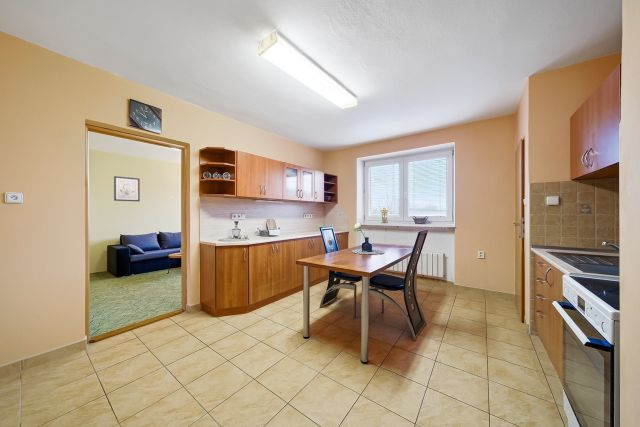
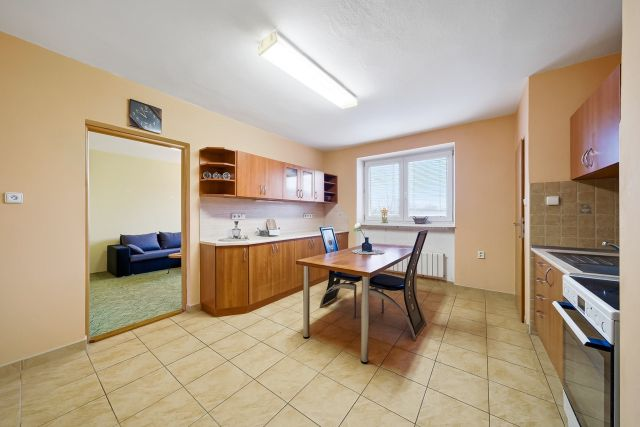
- wall art (127, 189)
